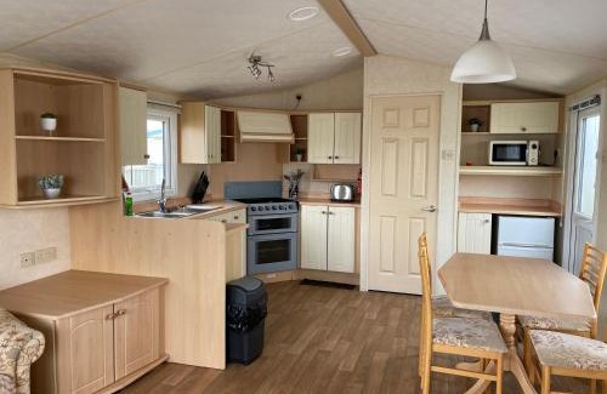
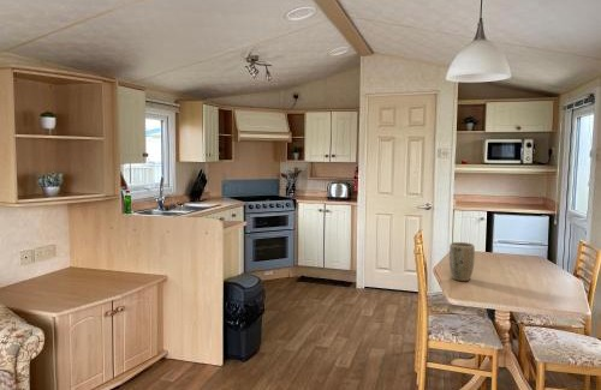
+ plant pot (462, 262)
